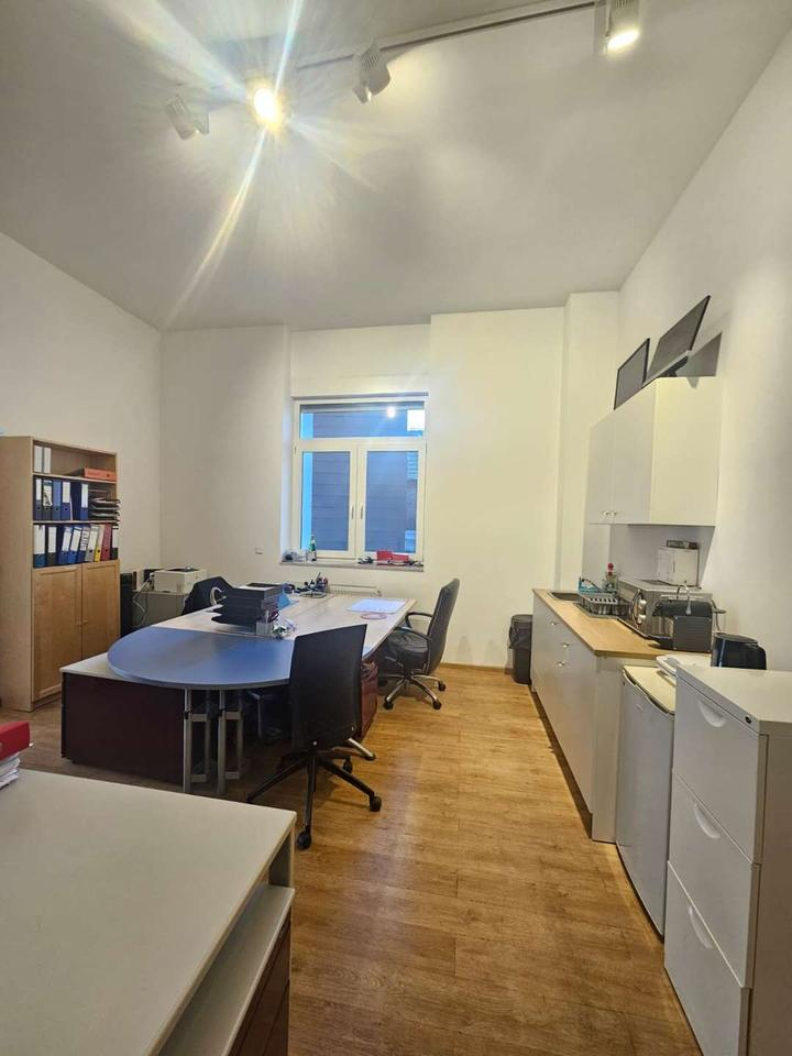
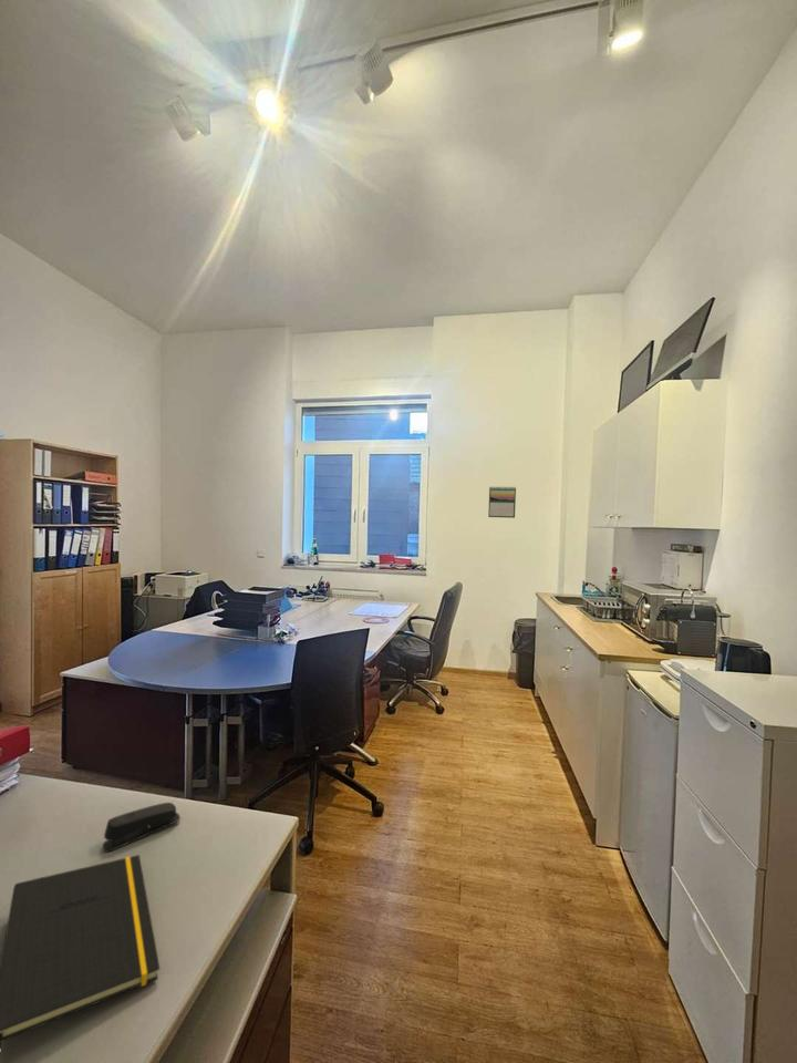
+ stapler (143, 819)
+ notepad (81, 928)
+ calendar (501, 502)
